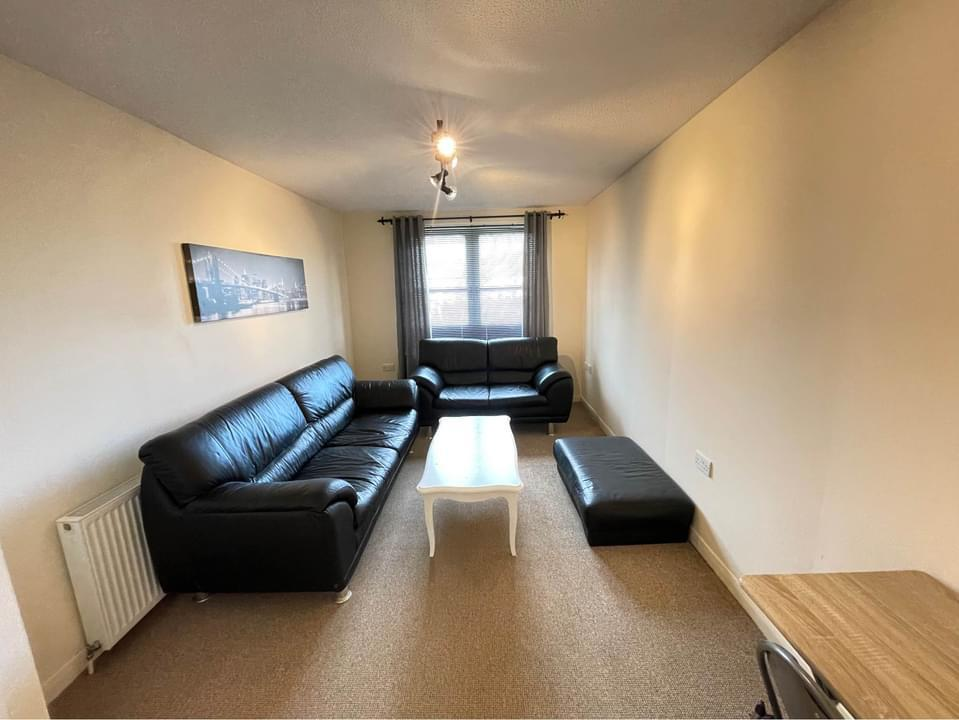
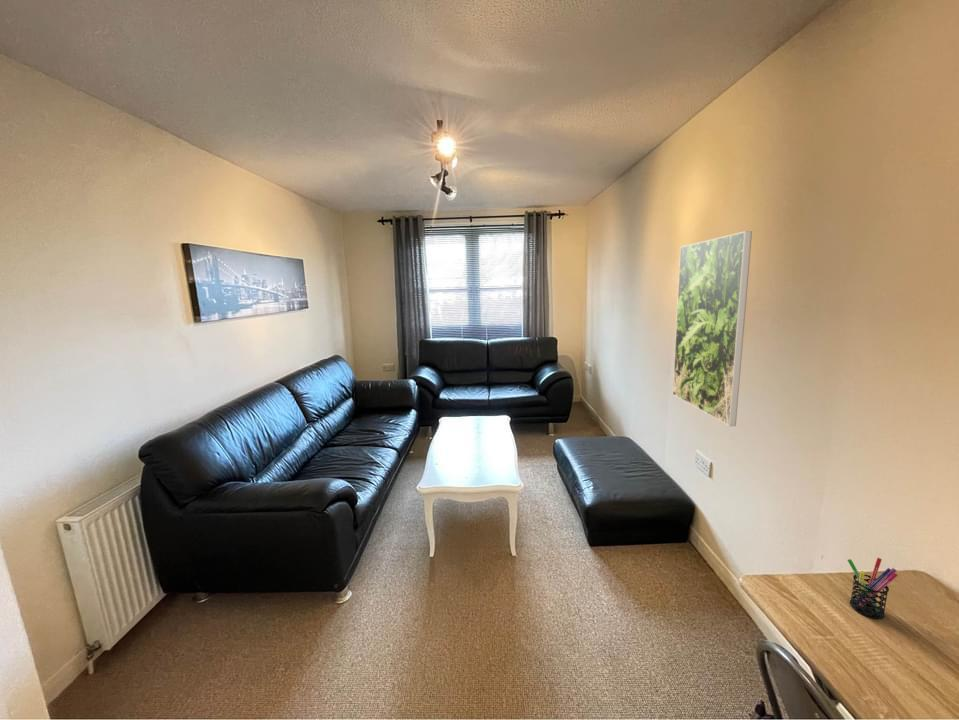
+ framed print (705, 327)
+ pen holder (866, 584)
